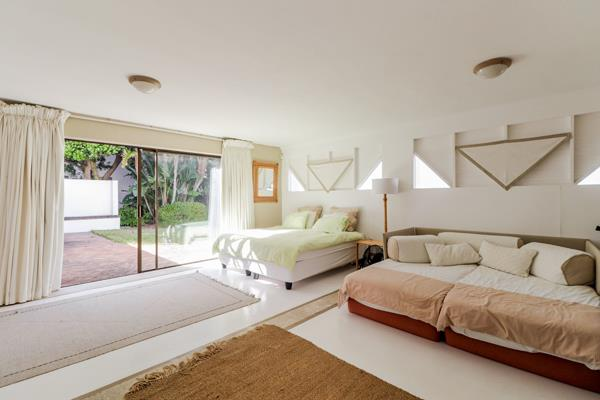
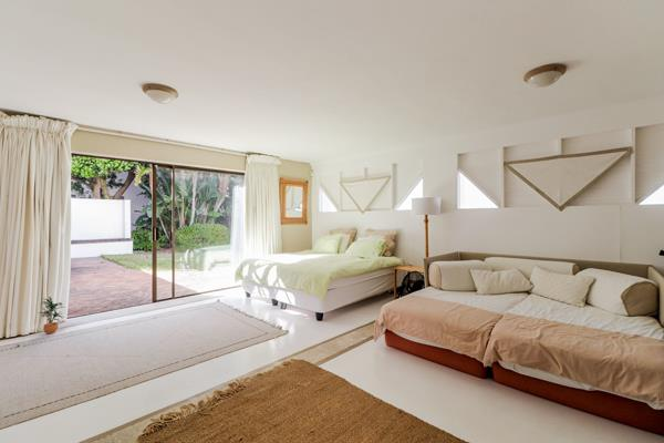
+ potted plant (52, 315)
